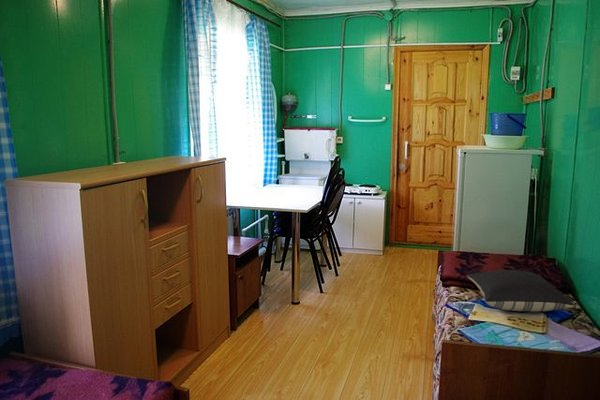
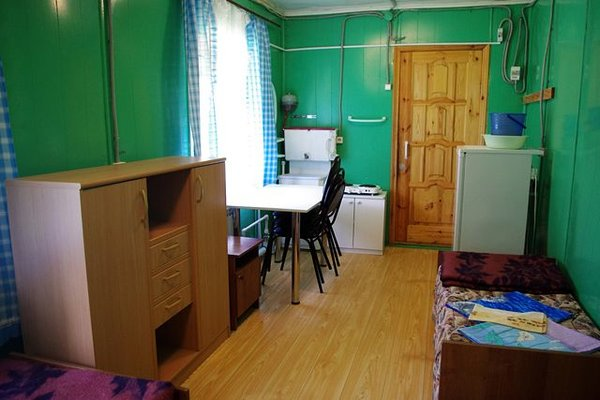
- pillow (515, 288)
